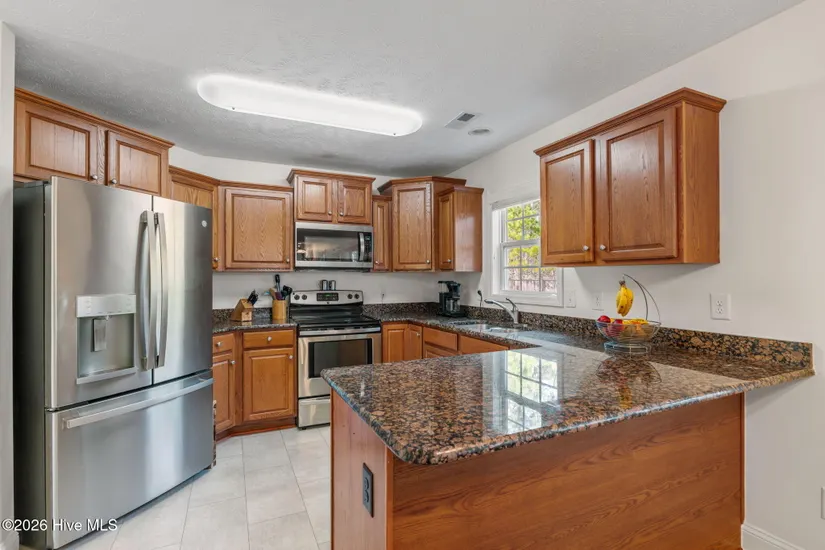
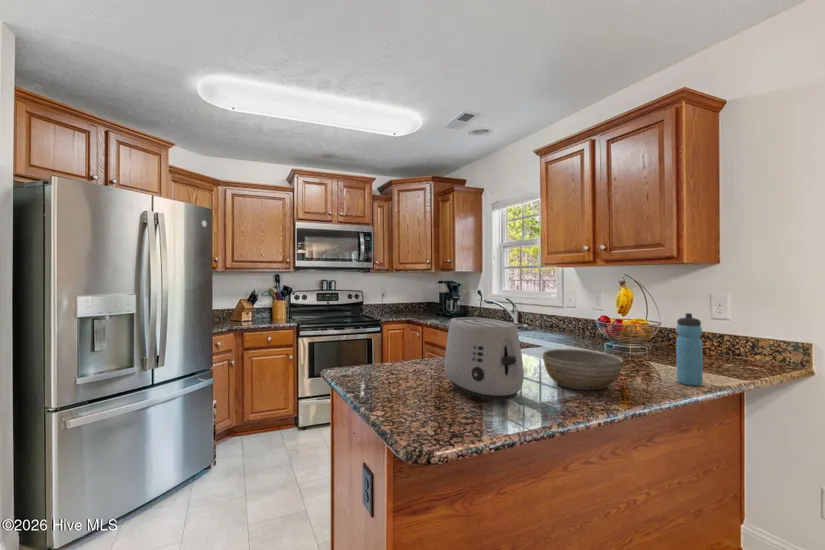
+ water bottle (689, 348)
+ toaster (481, 357)
+ bowl (581, 369)
